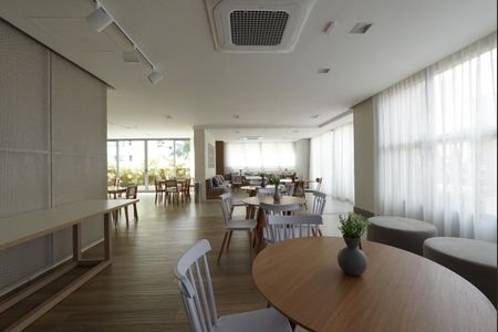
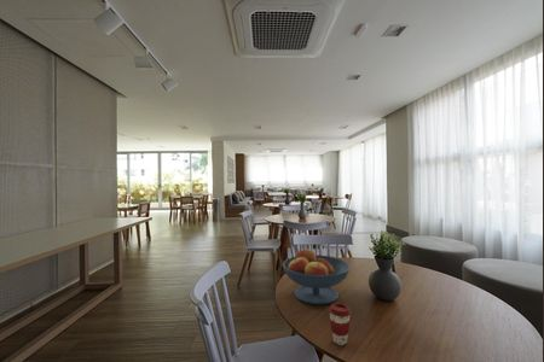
+ fruit bowl (316, 273)
+ coffee cup (340, 323)
